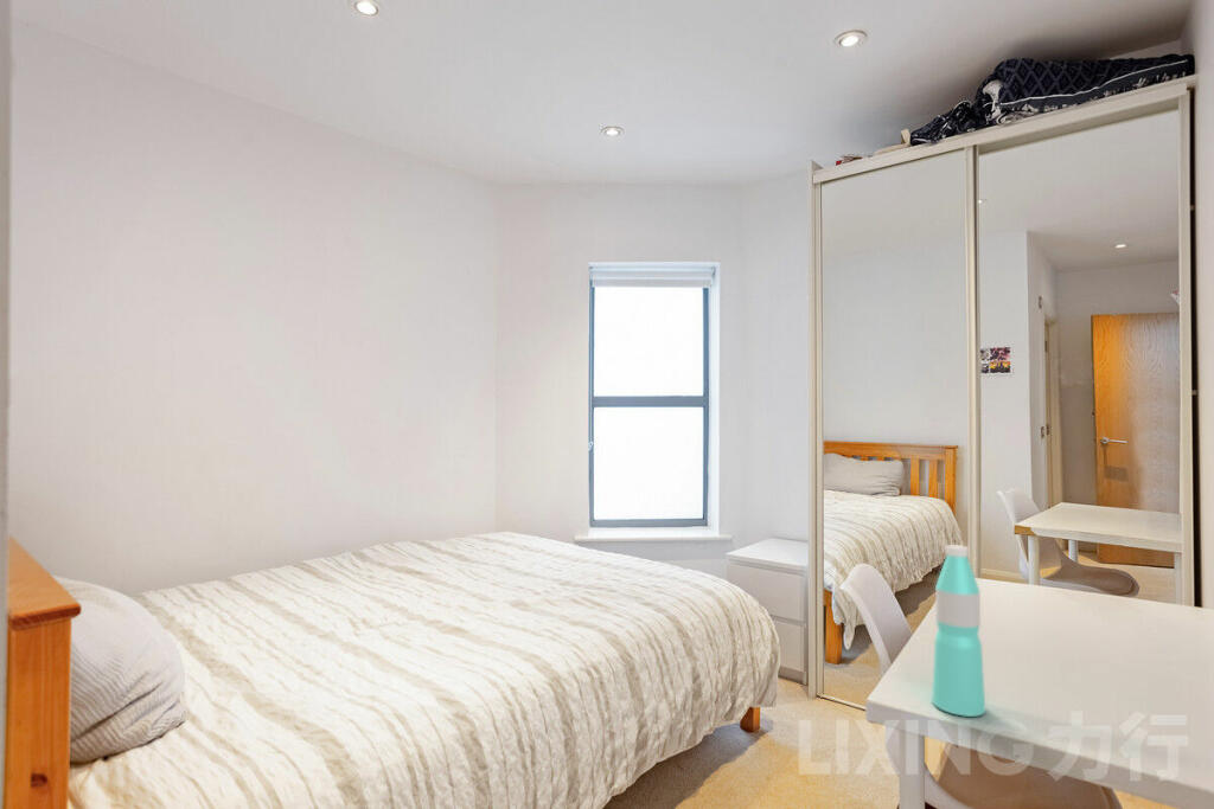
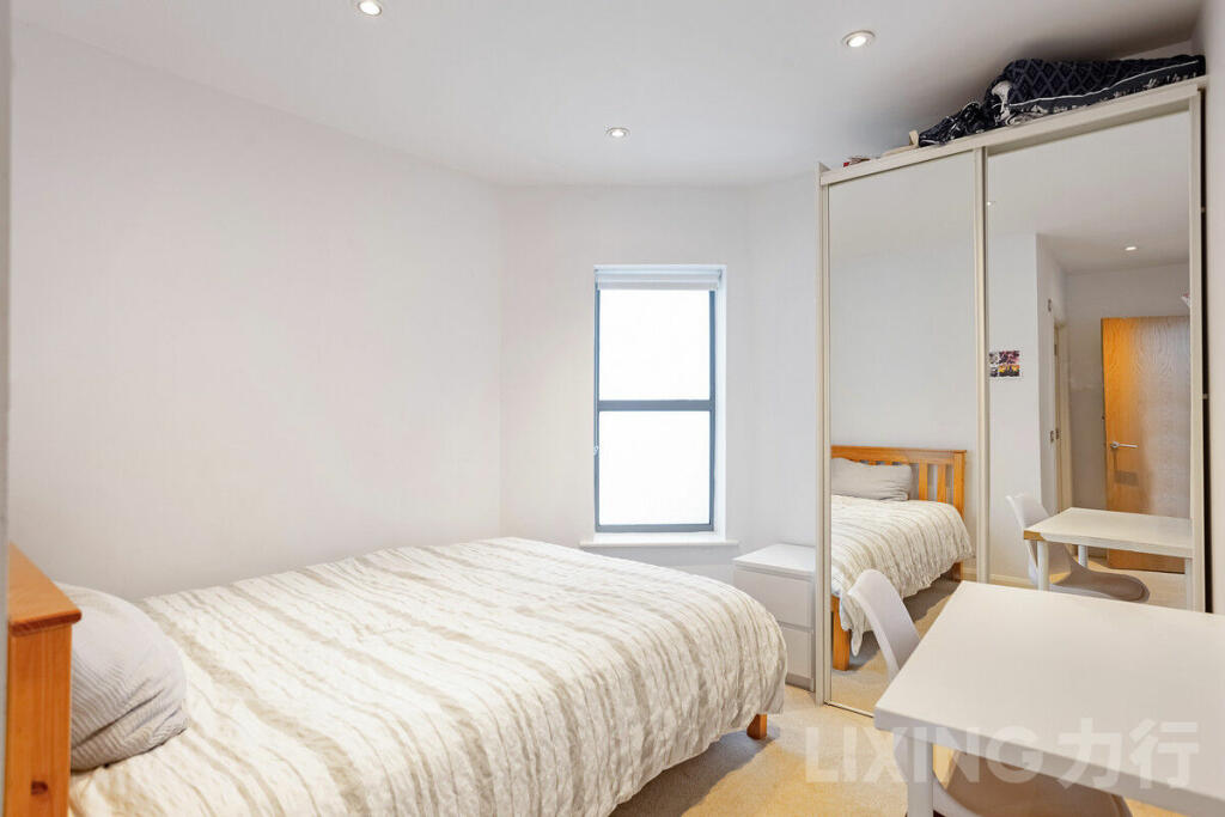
- water bottle (957, 625)
